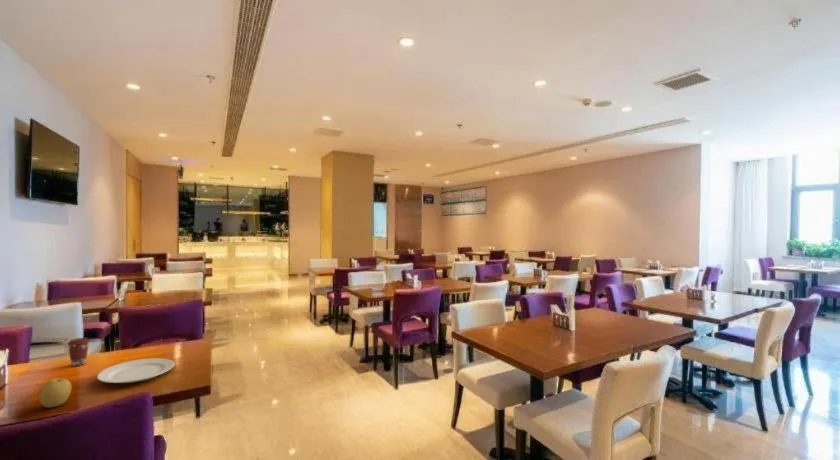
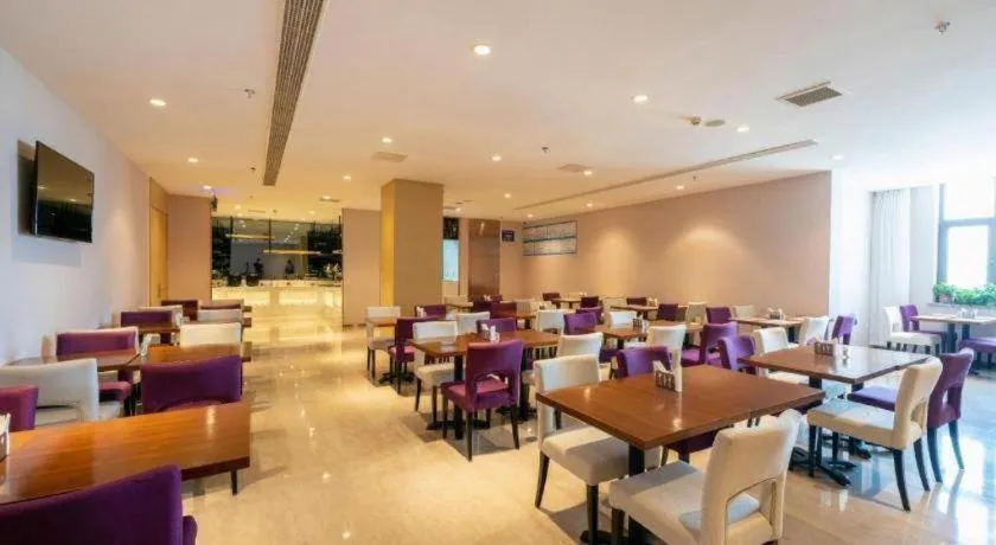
- coffee cup (78, 351)
- fruit (55, 392)
- chinaware (137, 372)
